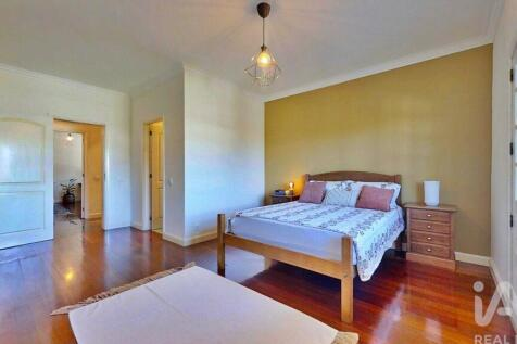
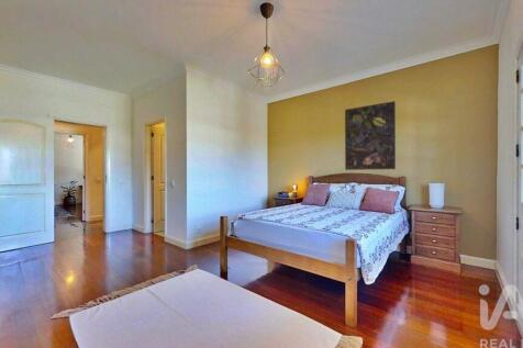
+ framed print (368, 137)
